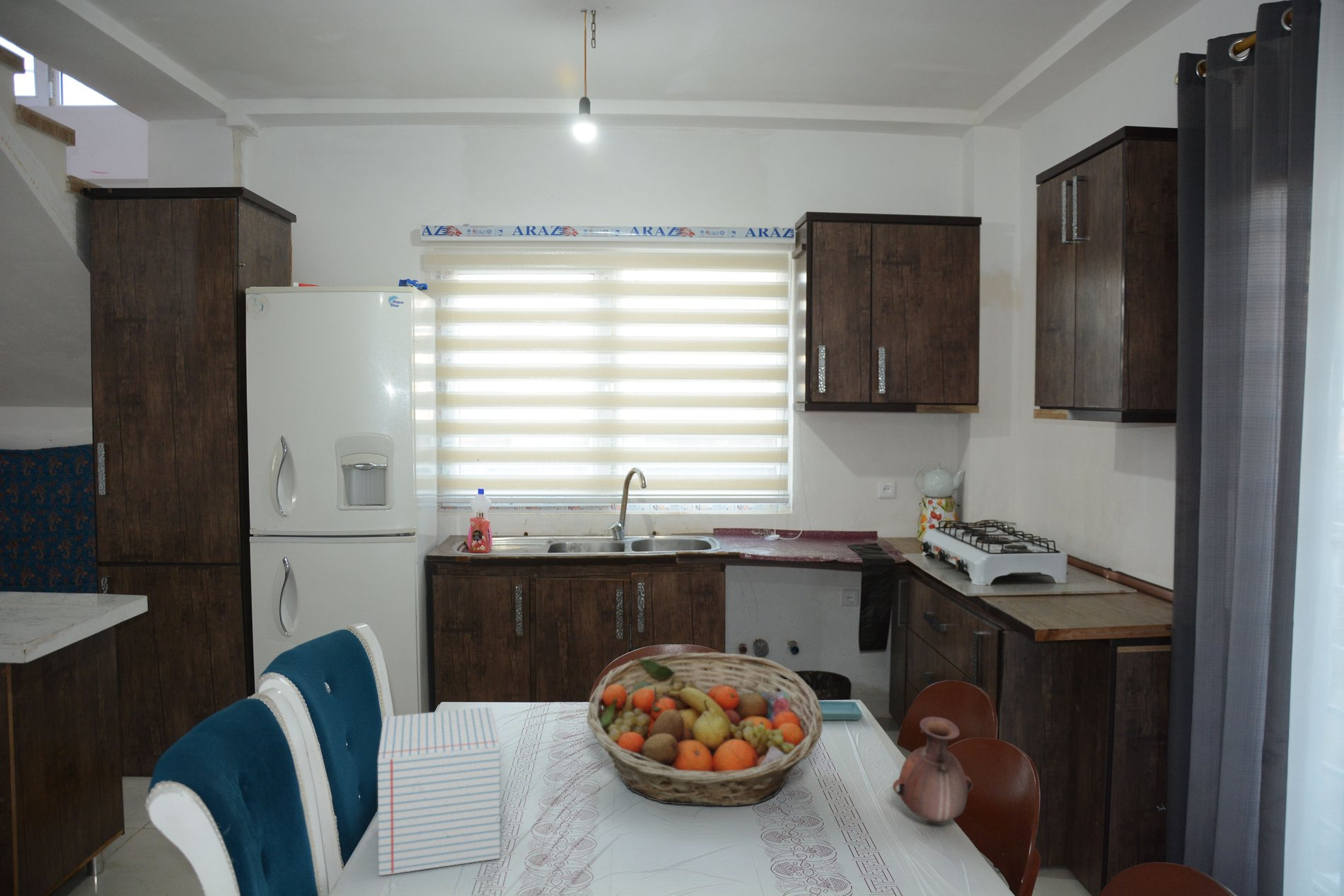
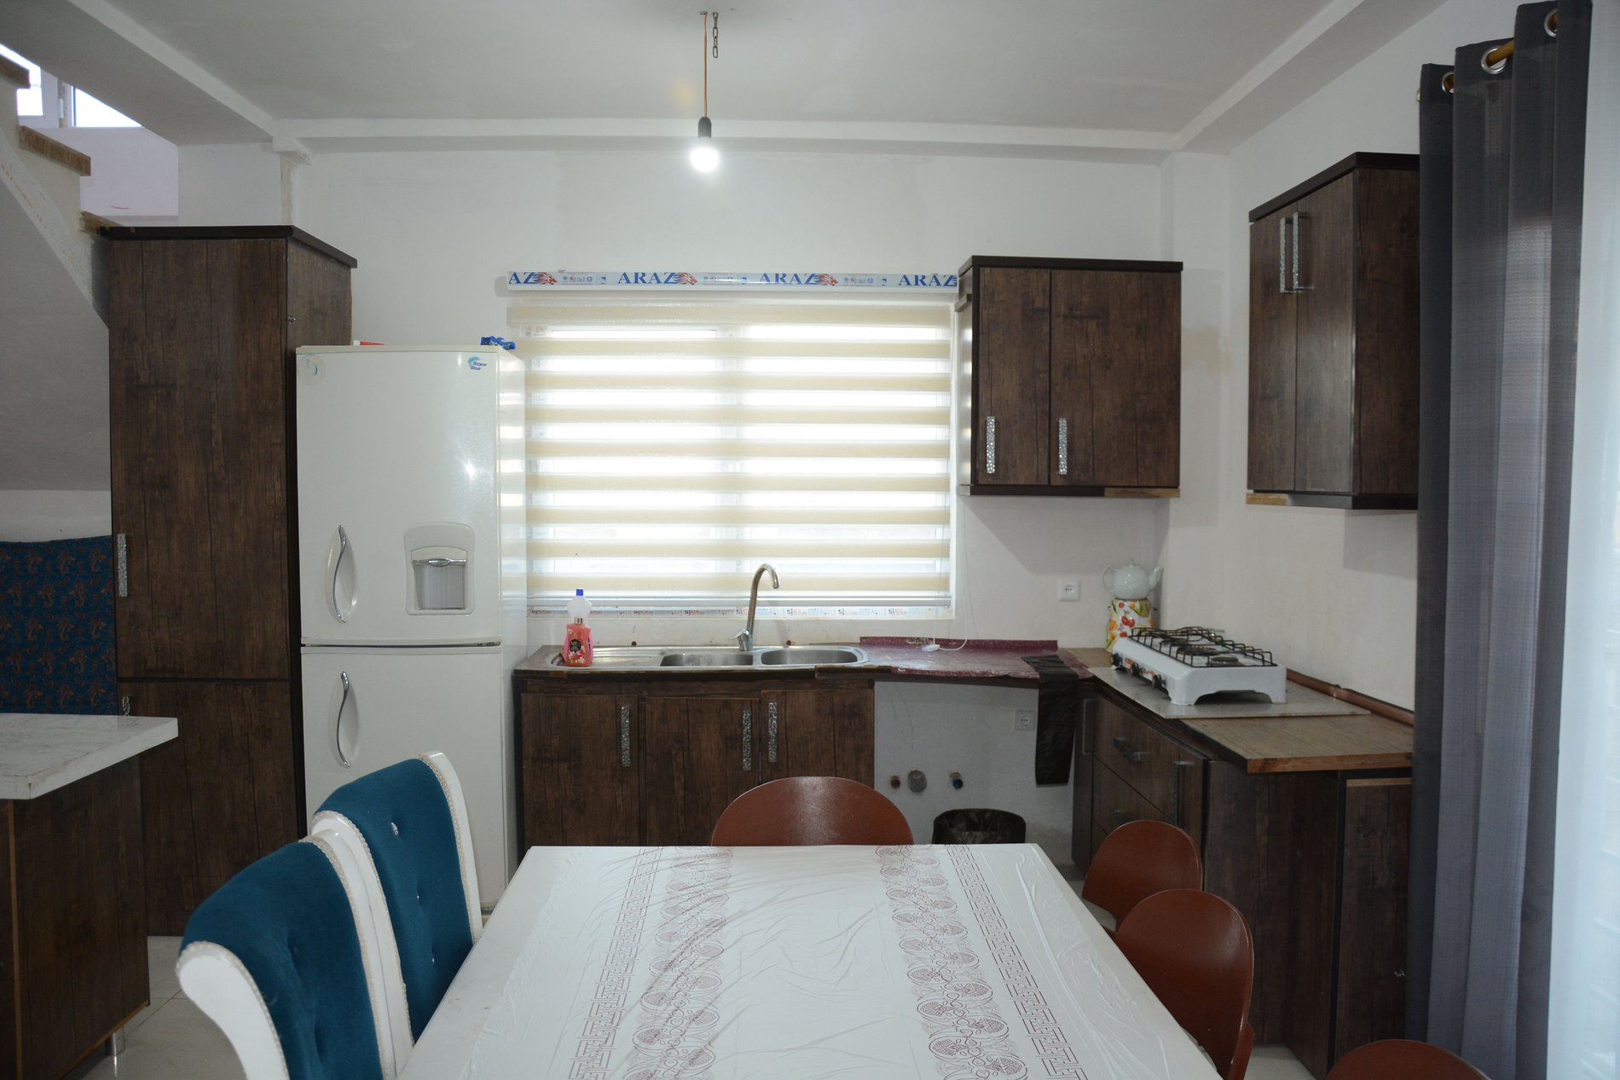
- vase (932, 770)
- fruit basket (704, 725)
- notepad (439, 784)
- saucer (810, 711)
